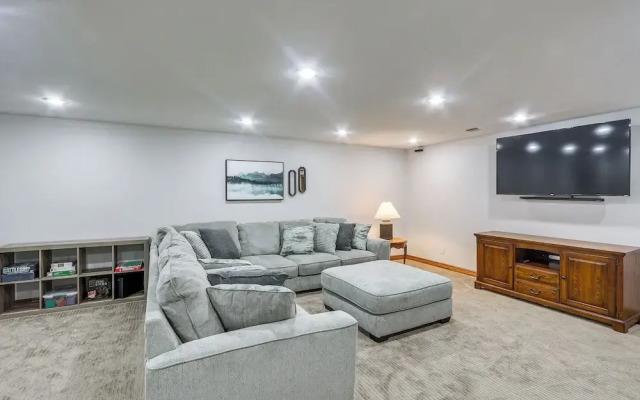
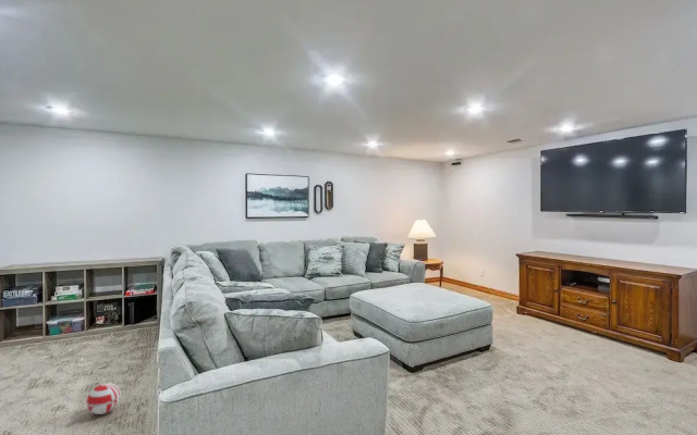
+ ball (103, 398)
